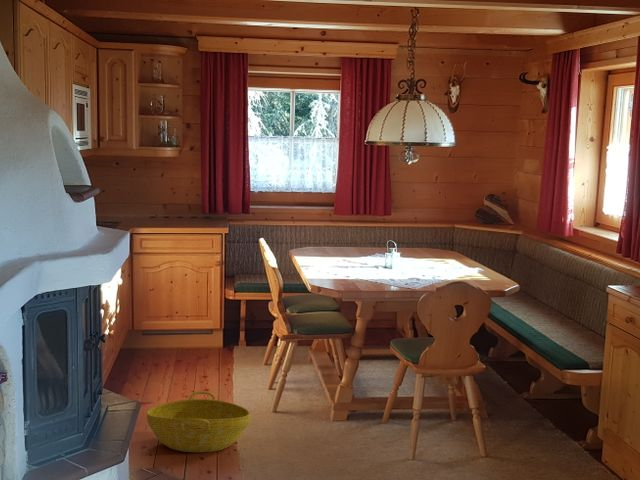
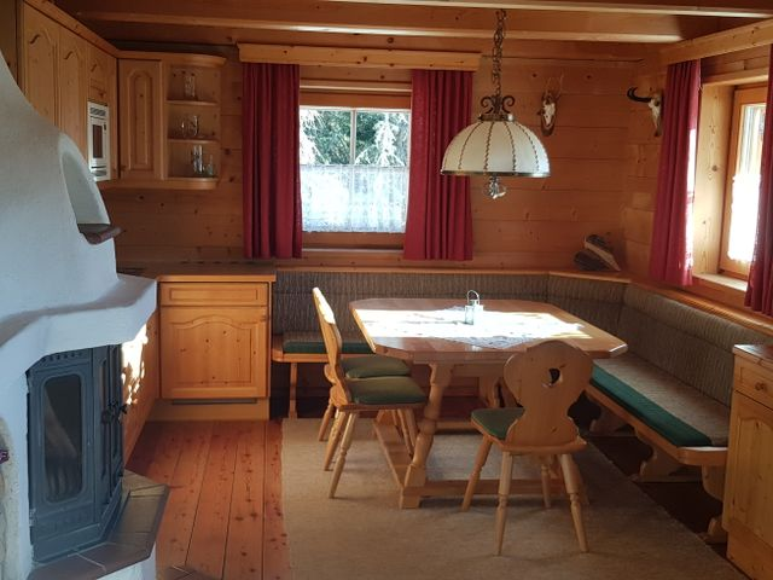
- basket (198, 424)
